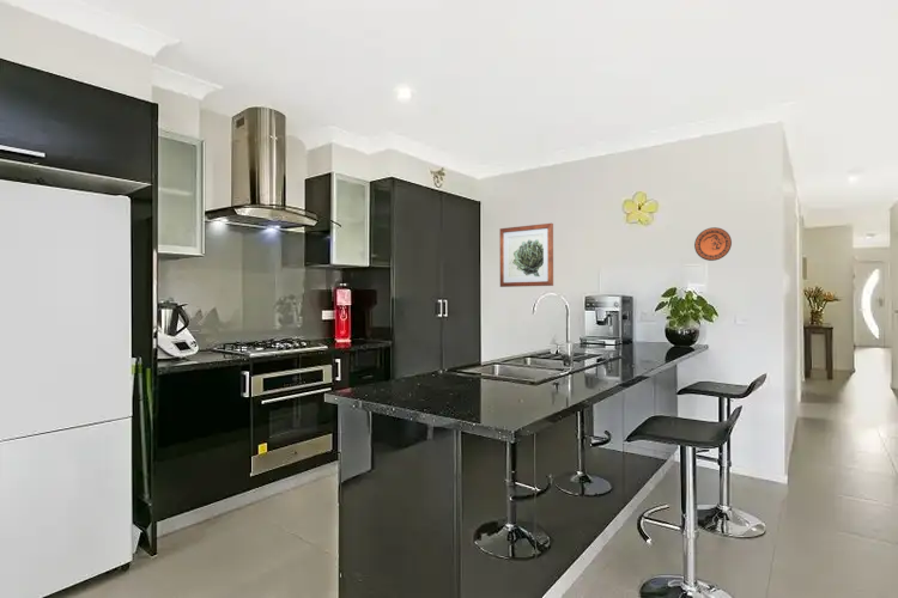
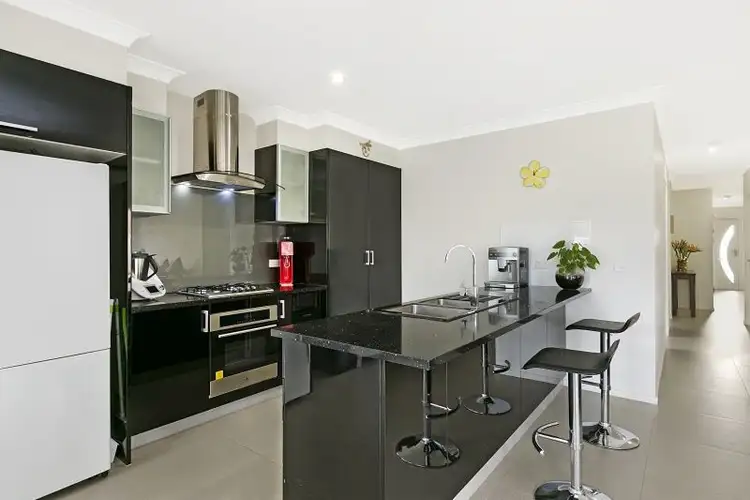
- decorative plate (712, 244)
- wall art (526, 256)
